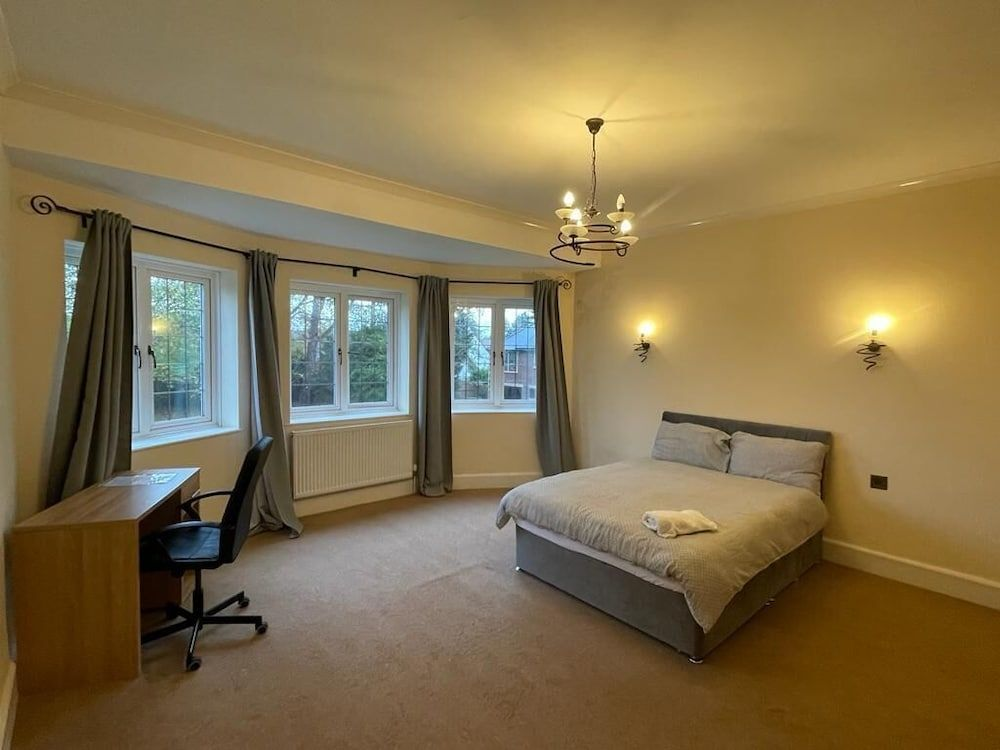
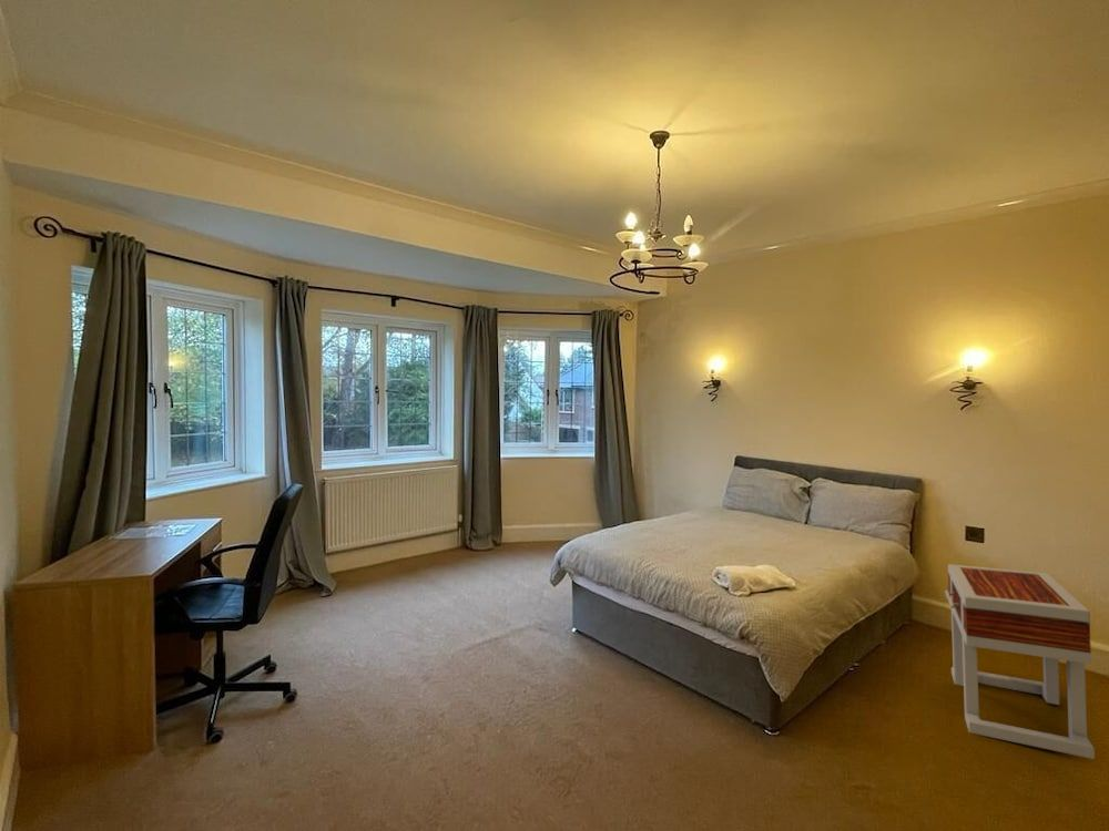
+ side table (1006, 647)
